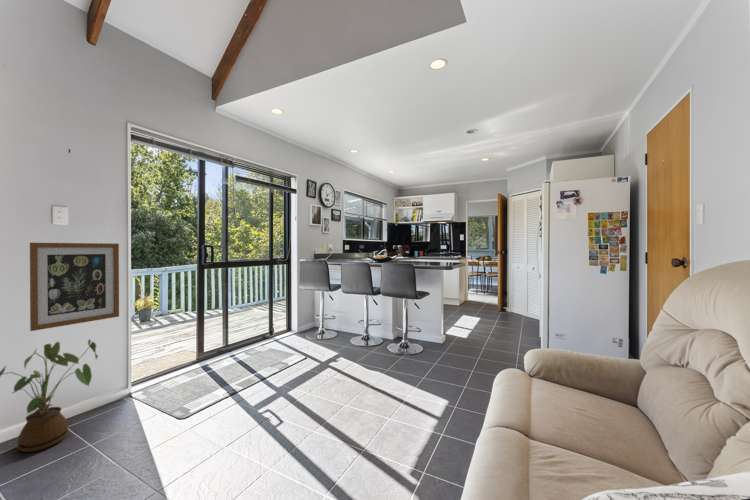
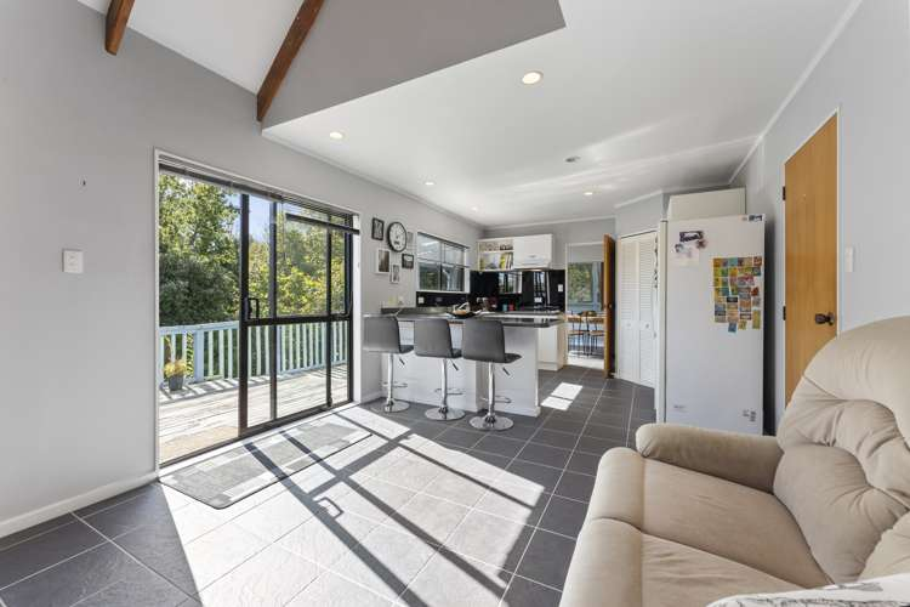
- wall art (78, 283)
- house plant (53, 393)
